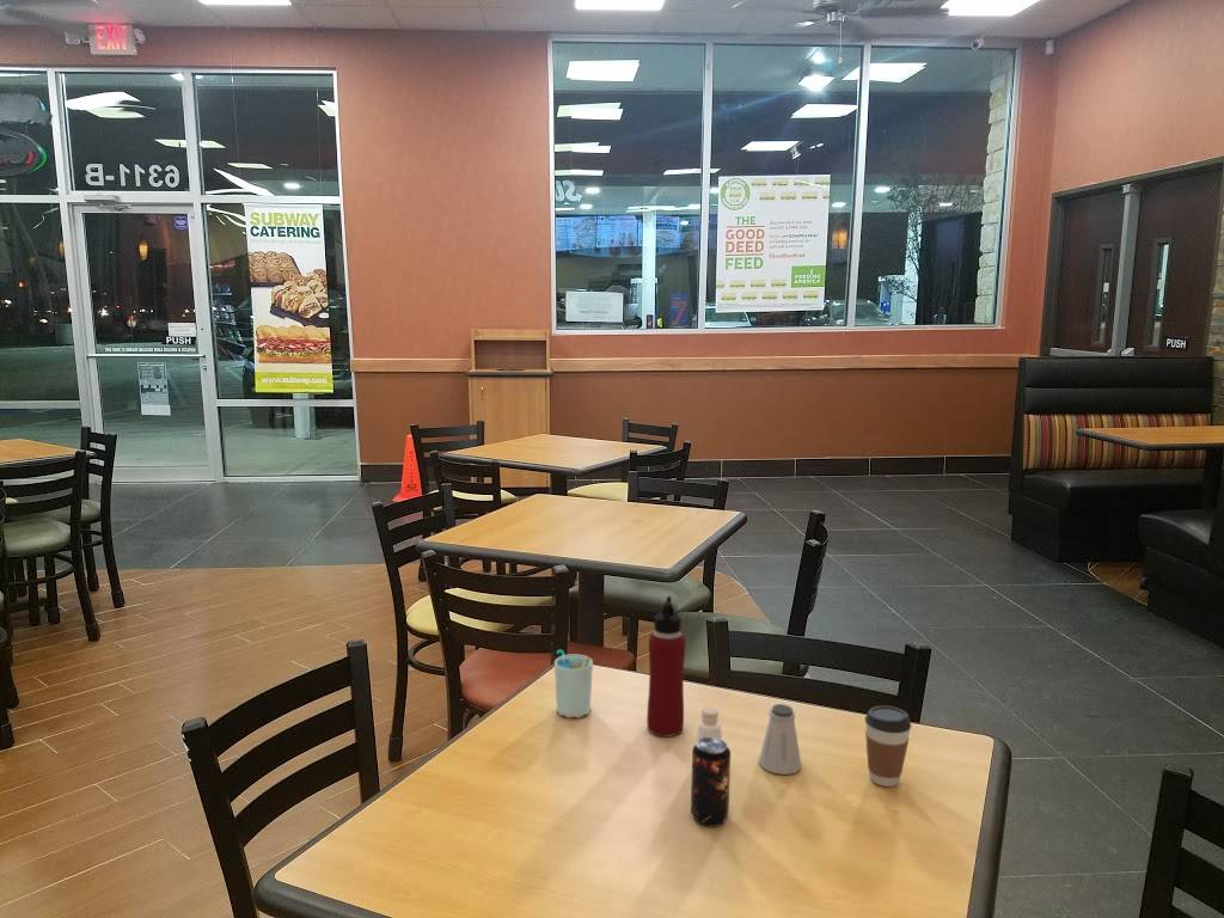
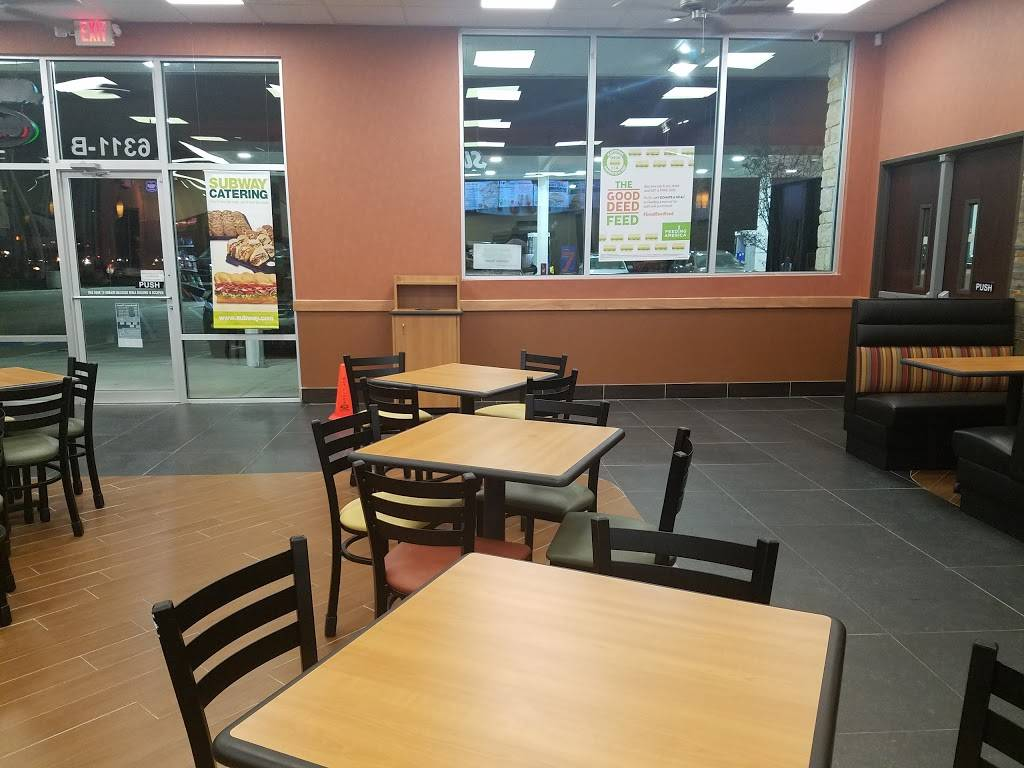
- pepper shaker (709, 736)
- water bottle (666, 663)
- beverage can (710, 781)
- saltshaker (781, 735)
- cup (574, 680)
- coffee cup (886, 746)
